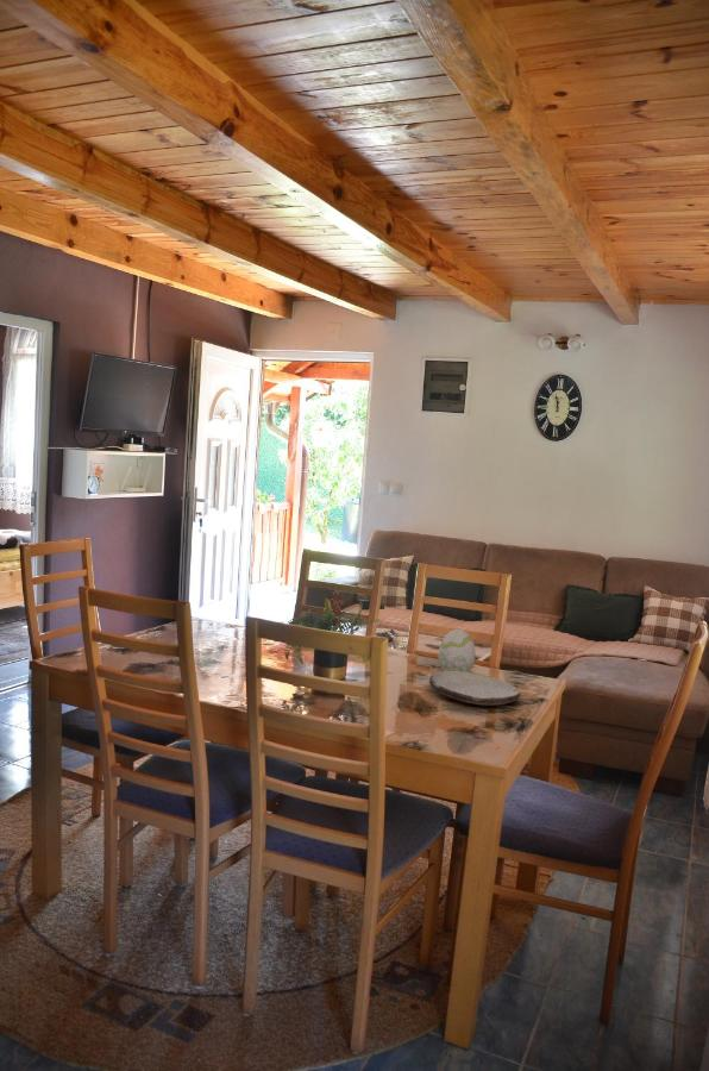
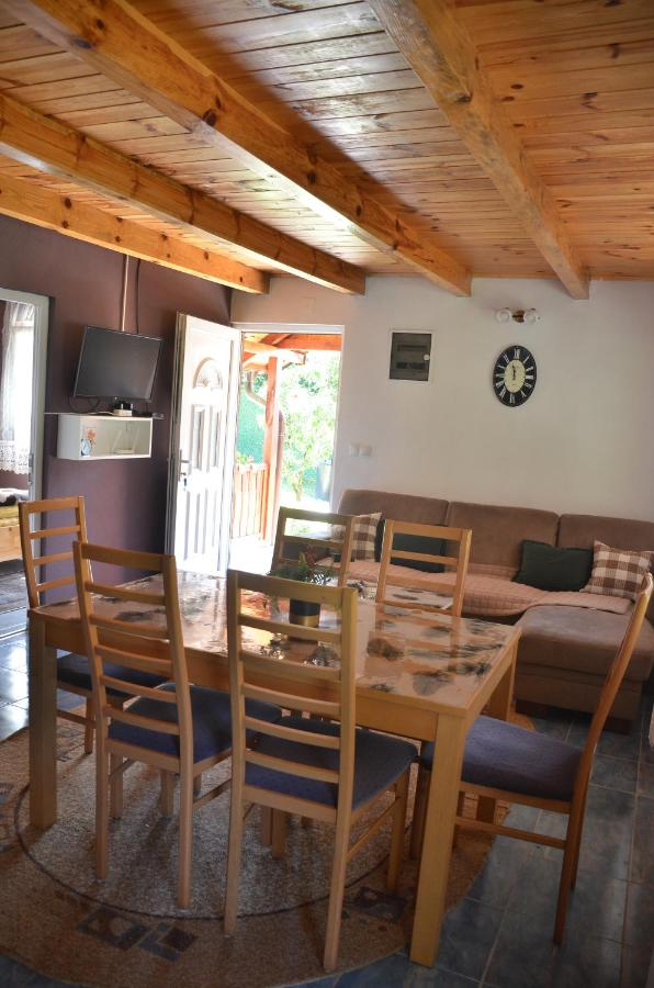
- plate (475, 688)
- decorative egg (457, 650)
